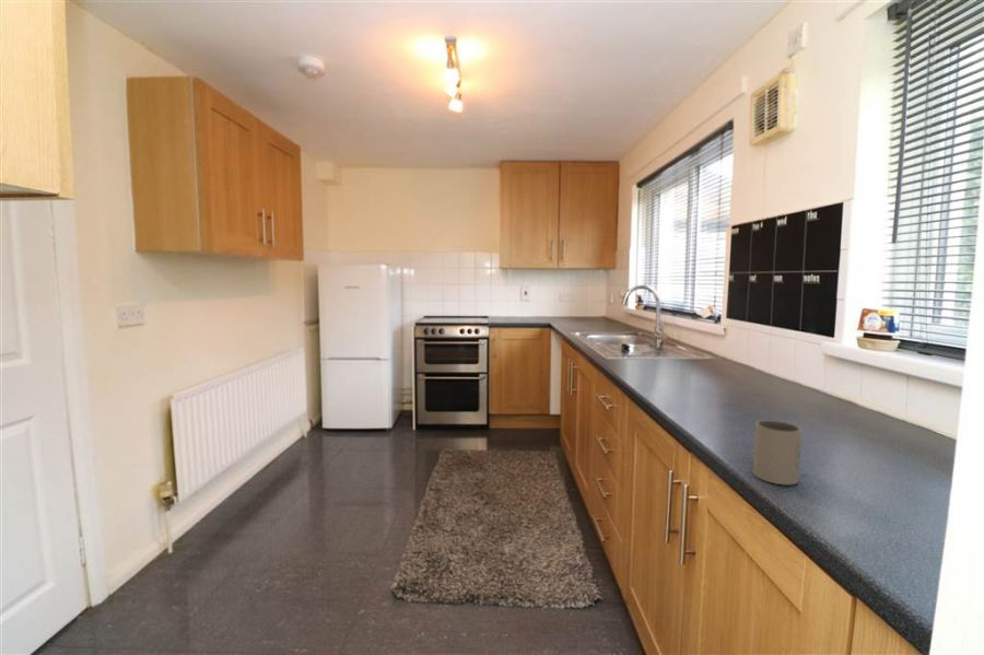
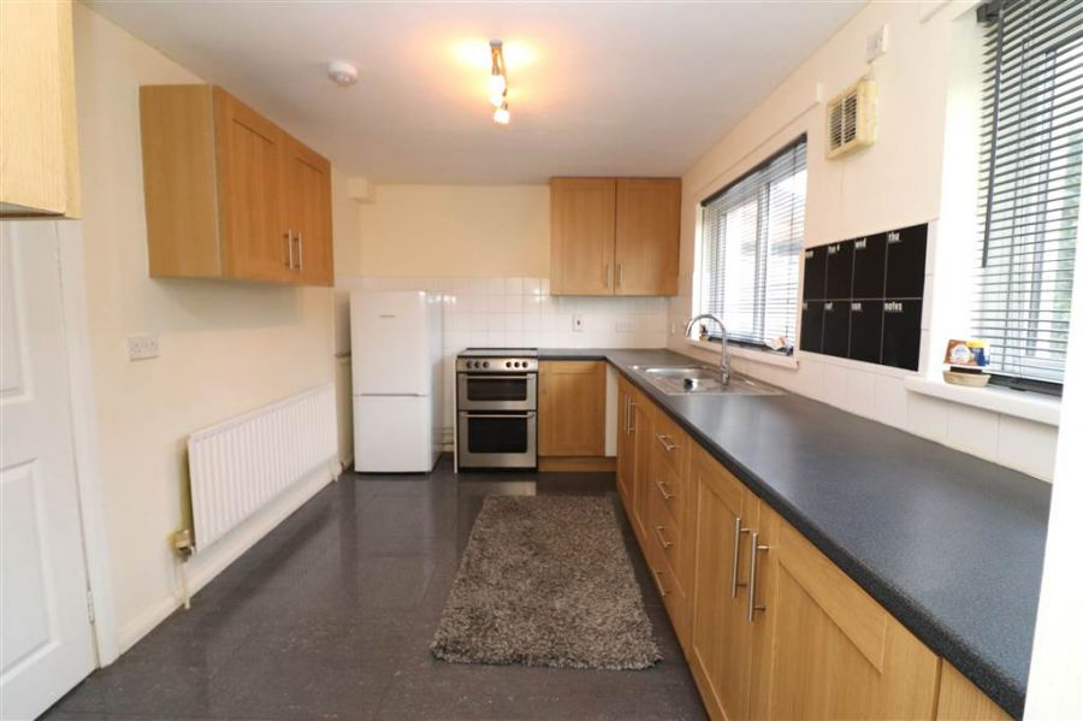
- mug (775, 447)
